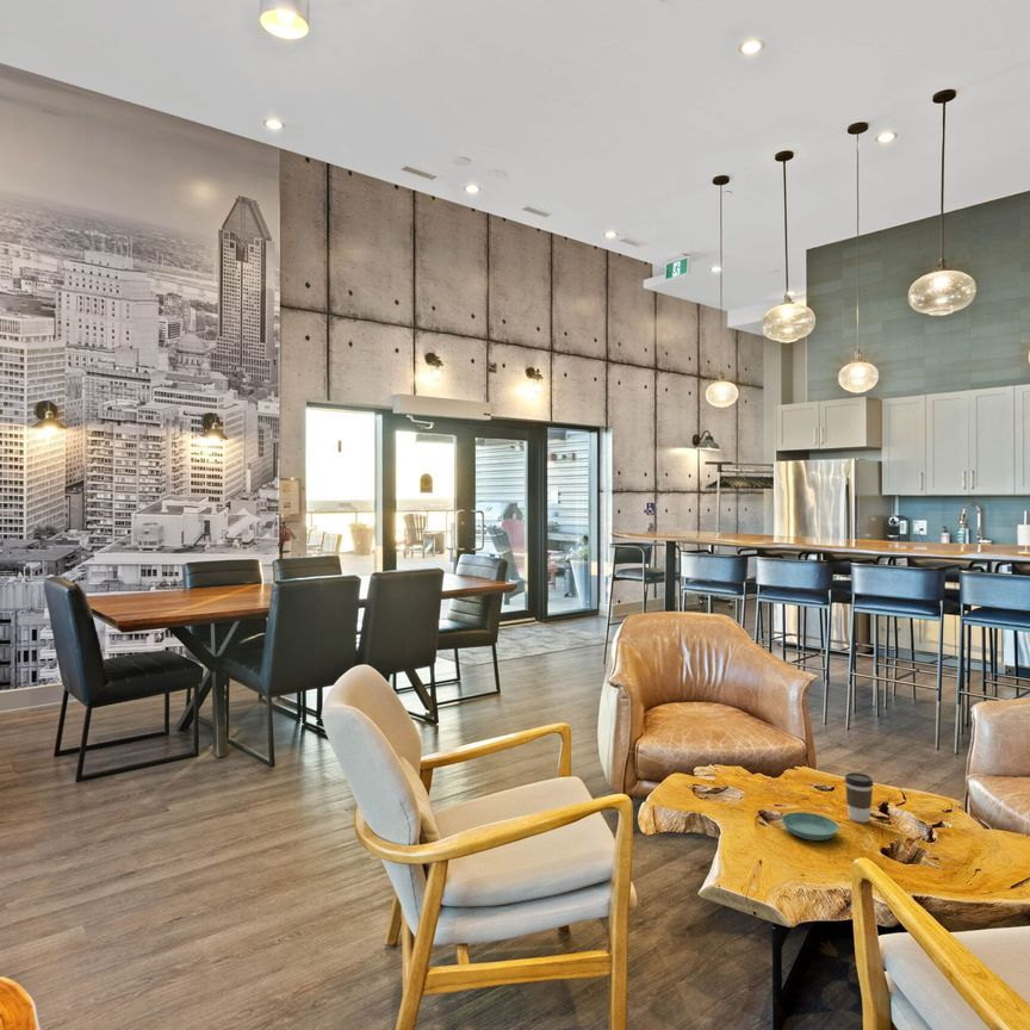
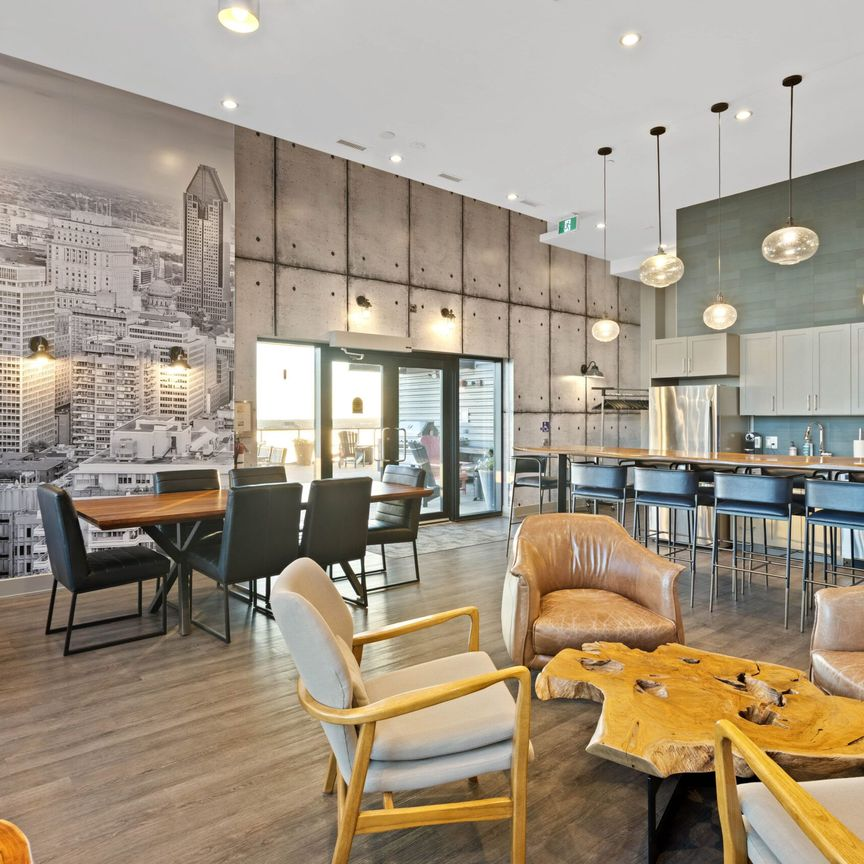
- coffee cup (858, 796)
- saucer (809, 827)
